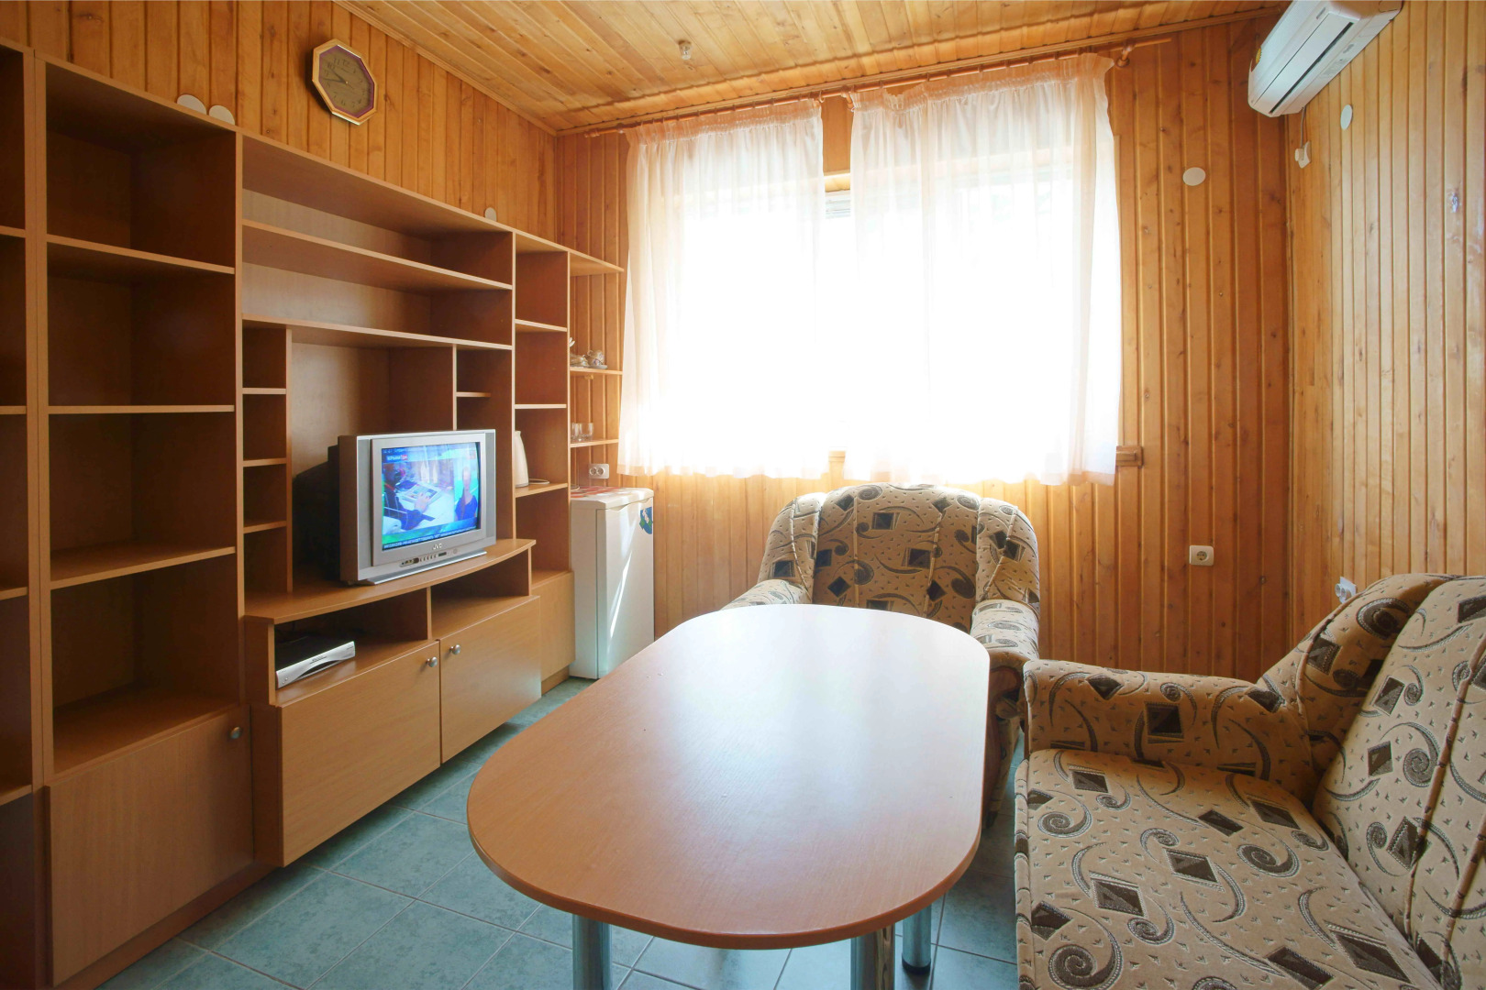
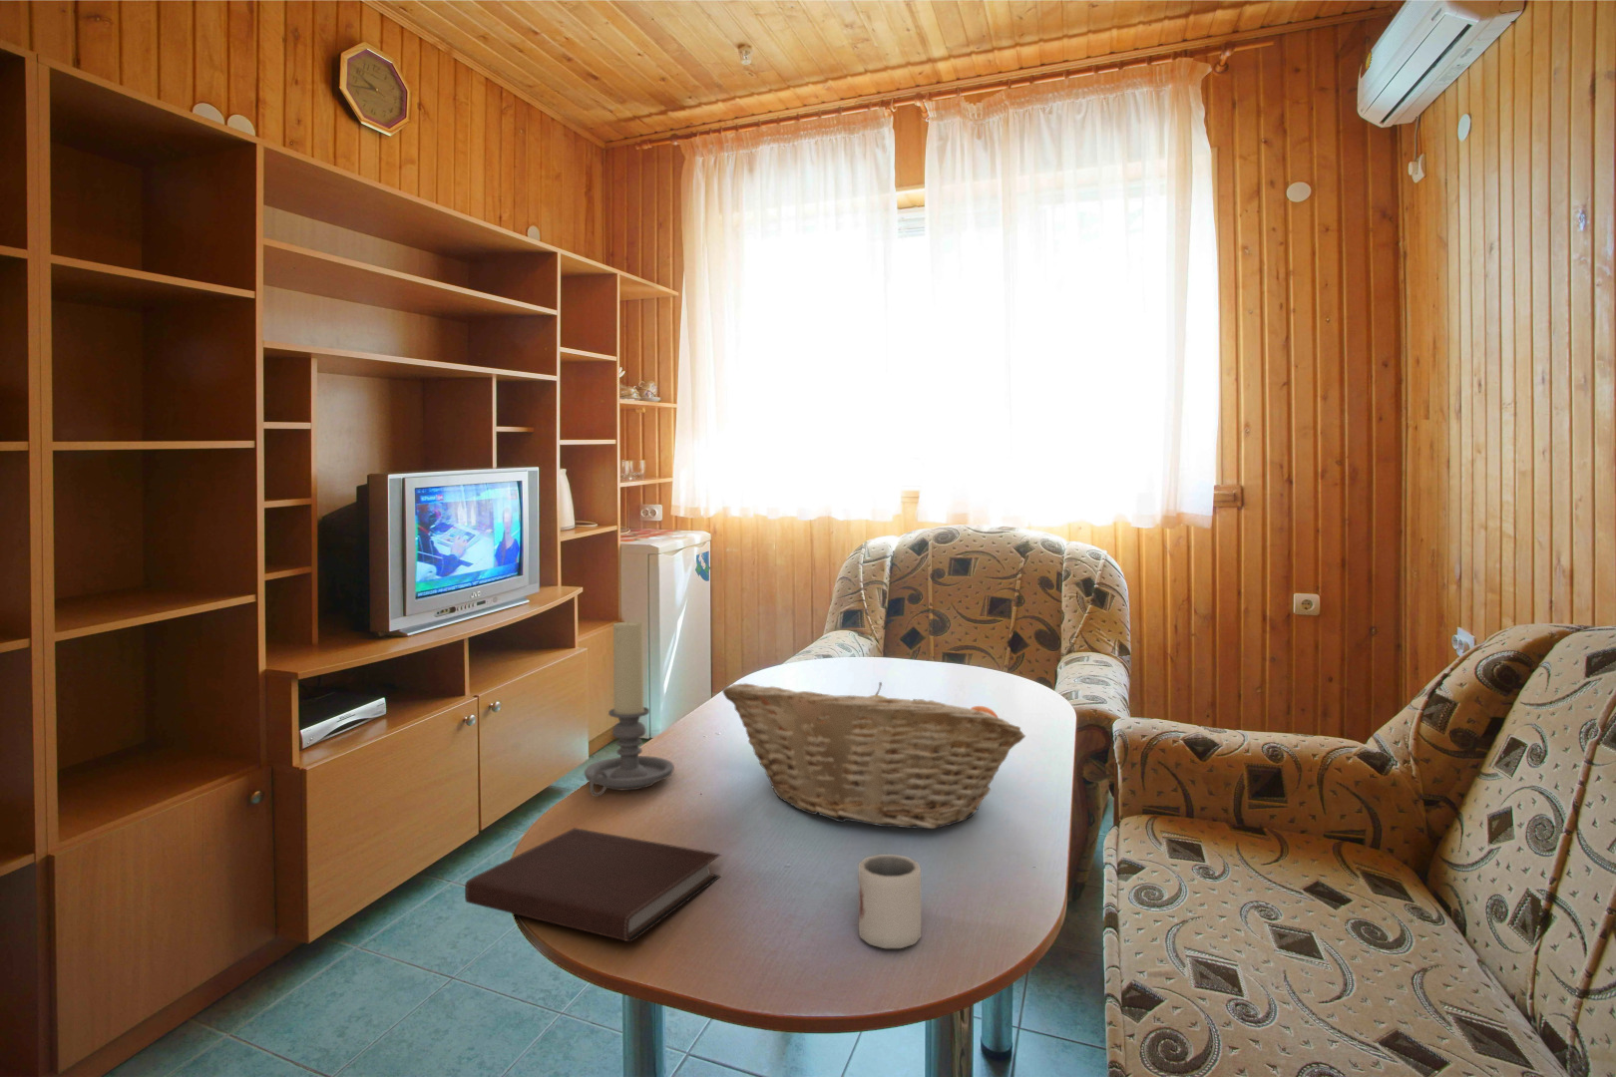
+ cup (891, 894)
+ fruit basket (868, 736)
+ notebook (598, 879)
+ candle holder (623, 702)
